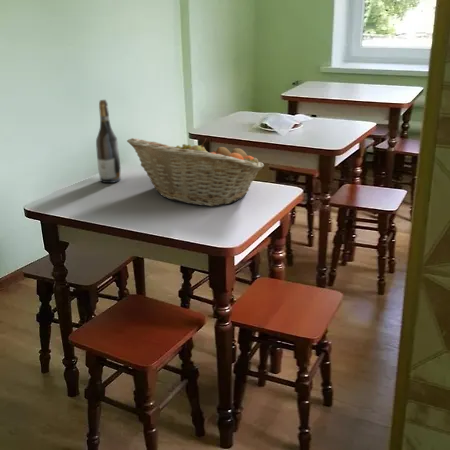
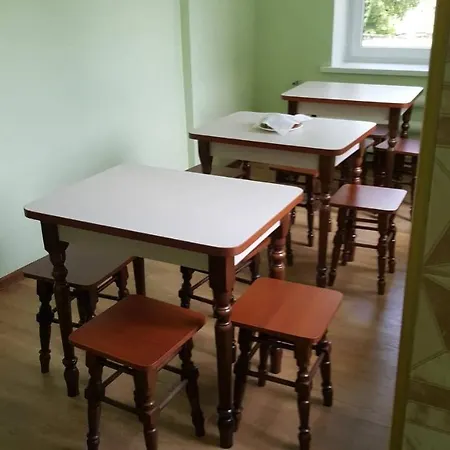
- wine bottle (106, 141)
- fruit basket (195, 164)
